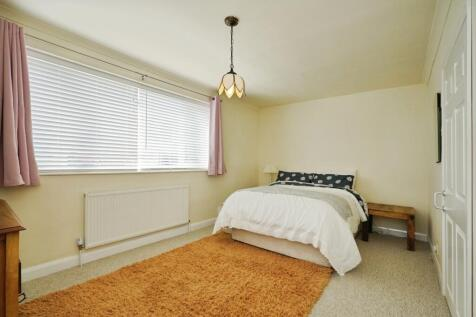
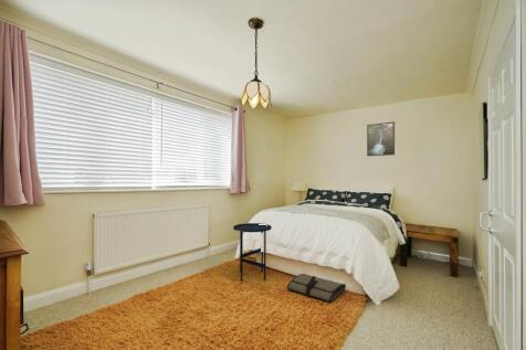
+ tool roll (316, 283)
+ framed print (380, 139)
+ side table (252, 251)
